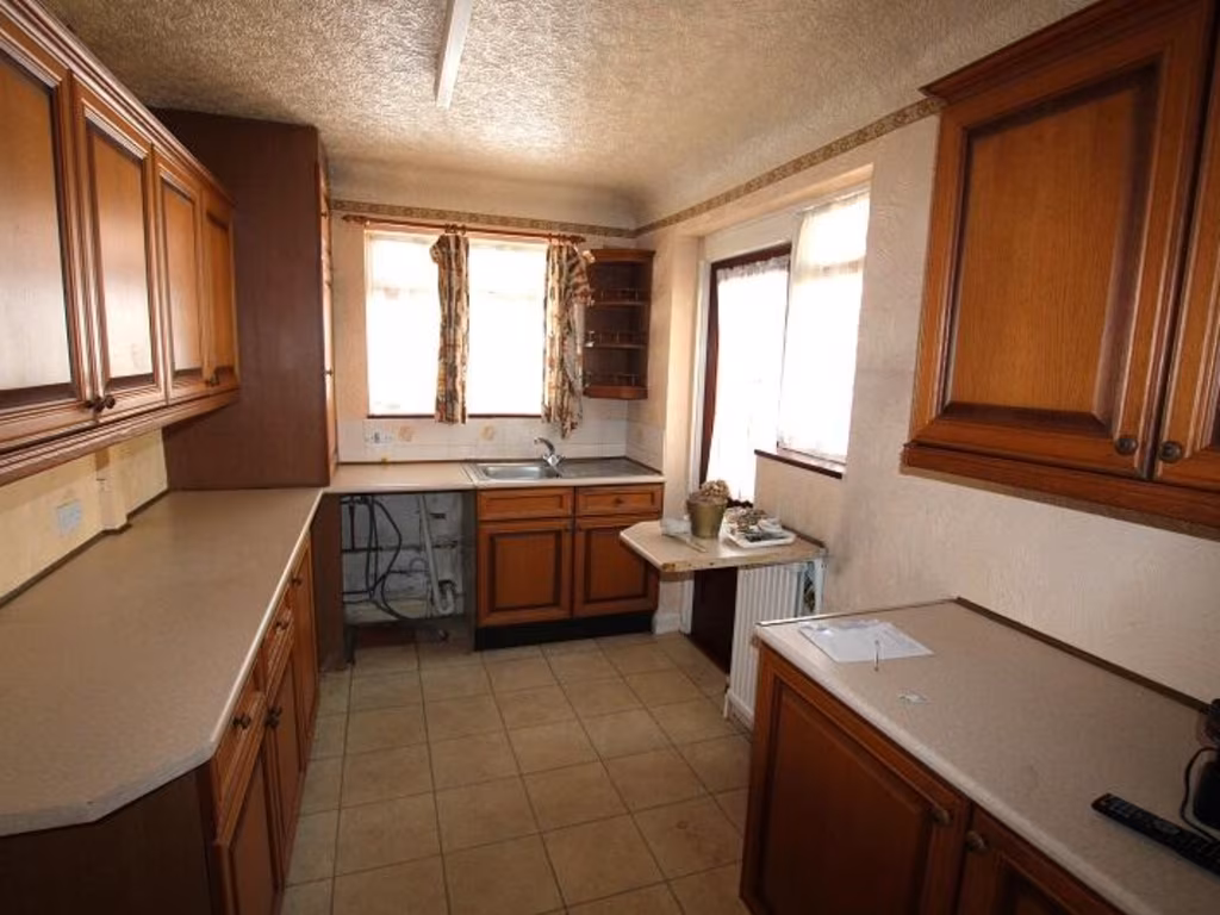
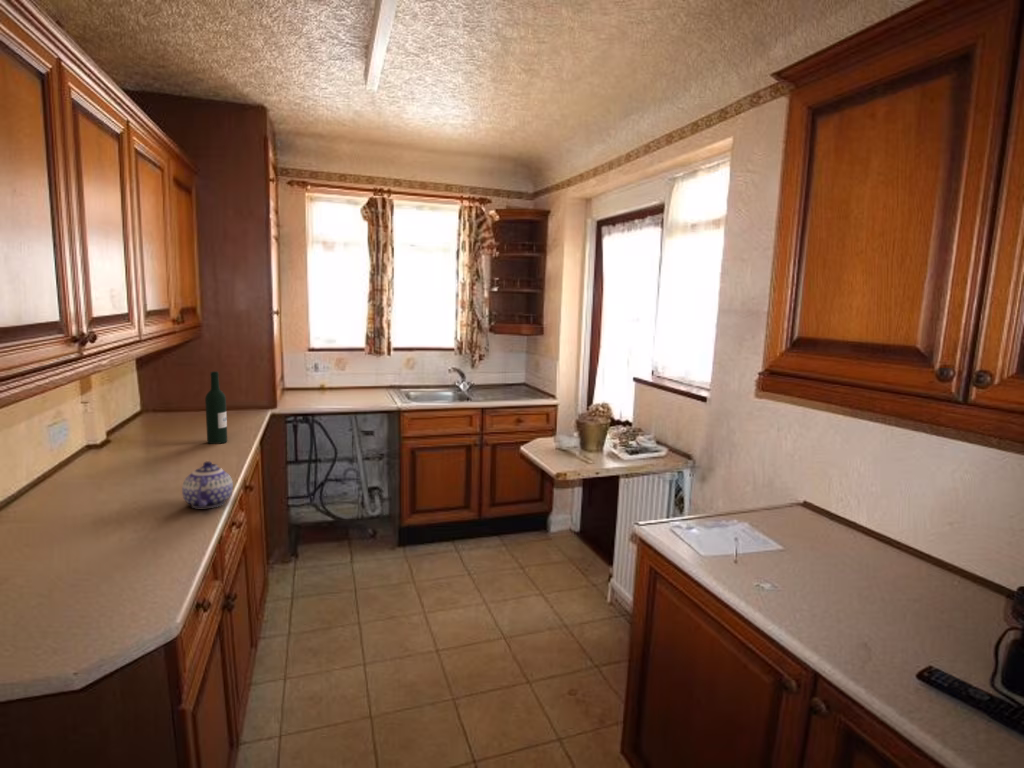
+ wine bottle (215, 407)
+ teapot (207, 482)
